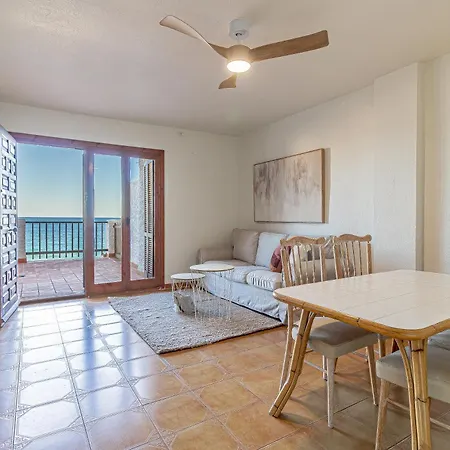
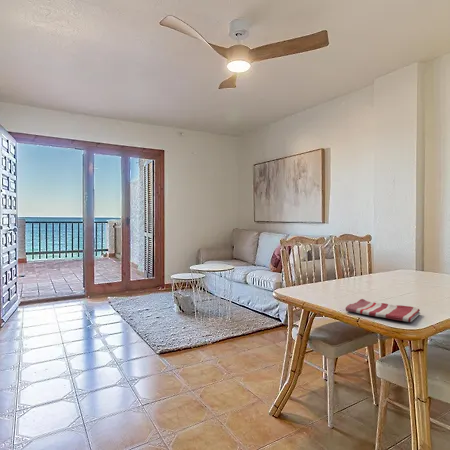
+ dish towel (382, 309)
